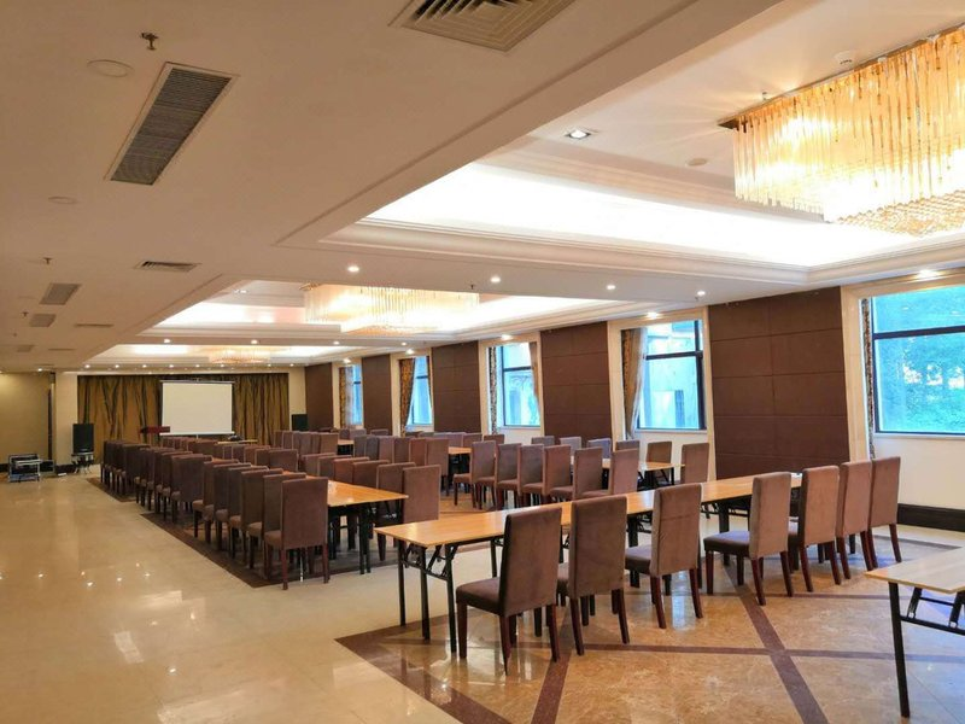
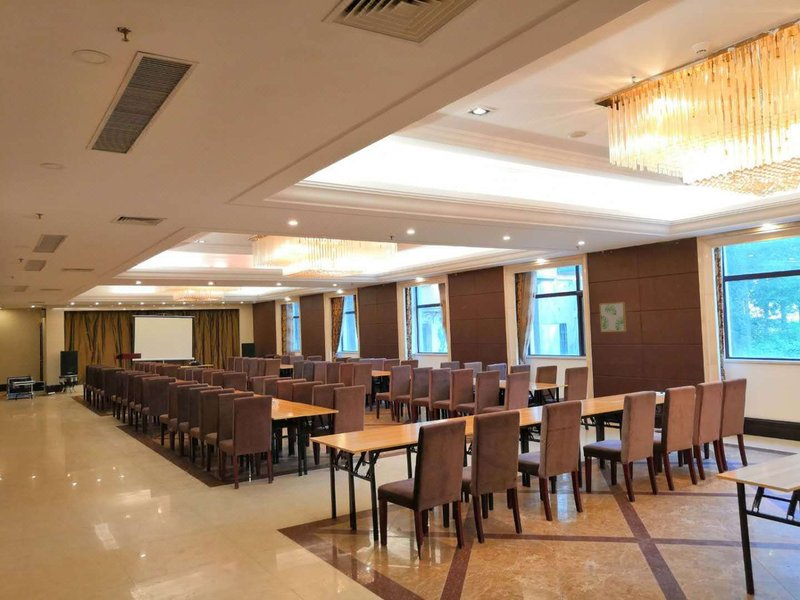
+ wall art (612, 317)
